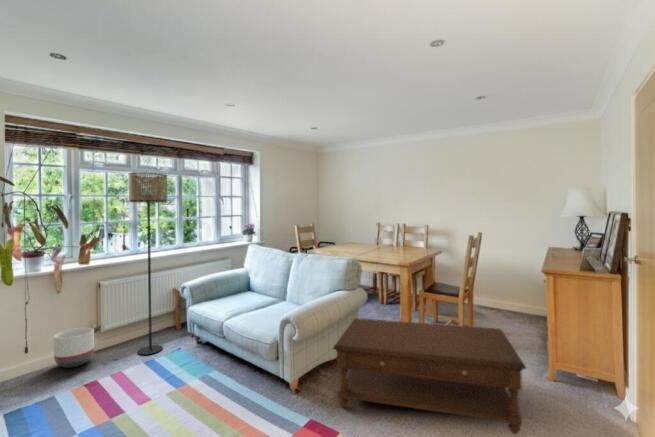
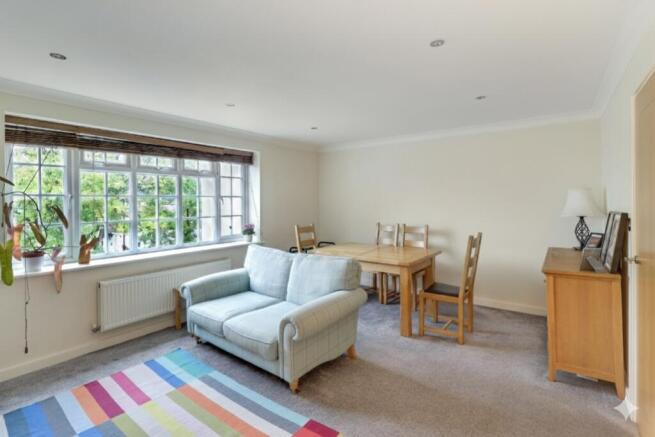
- coffee table (423, 366)
- floor lamp (149, 262)
- planter (74, 348)
